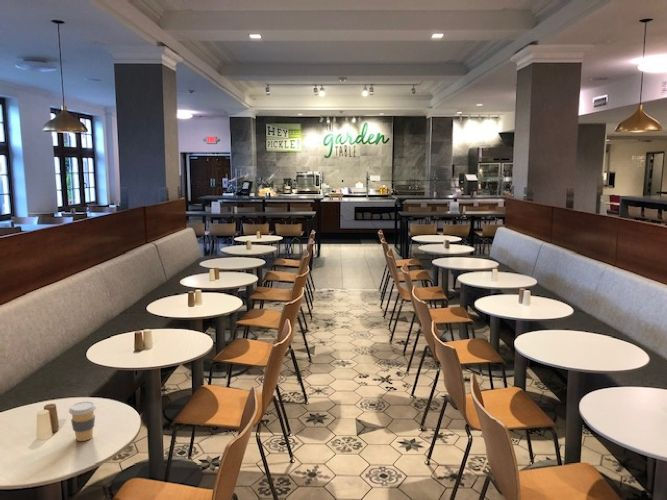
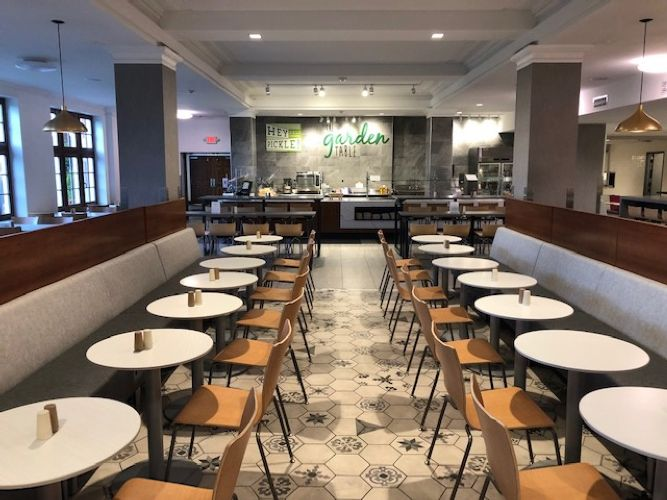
- coffee cup (83, 421)
